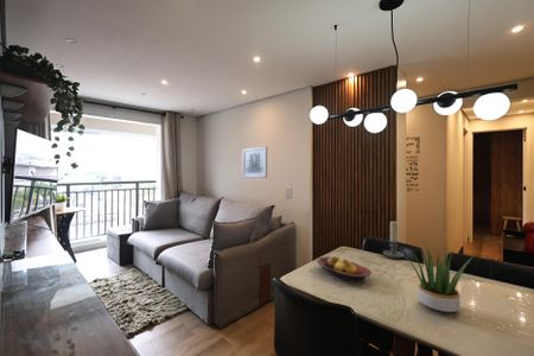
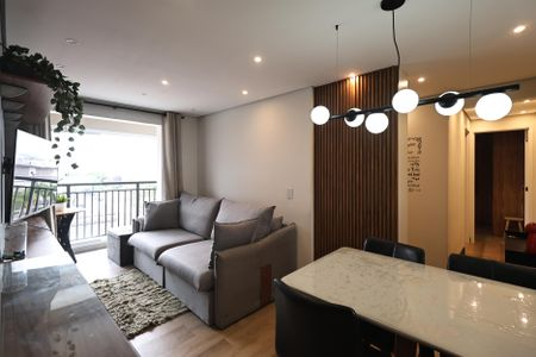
- candle holder (395, 239)
- potted plant (438, 276)
- wall art (254, 163)
- fruit bowl (342, 266)
